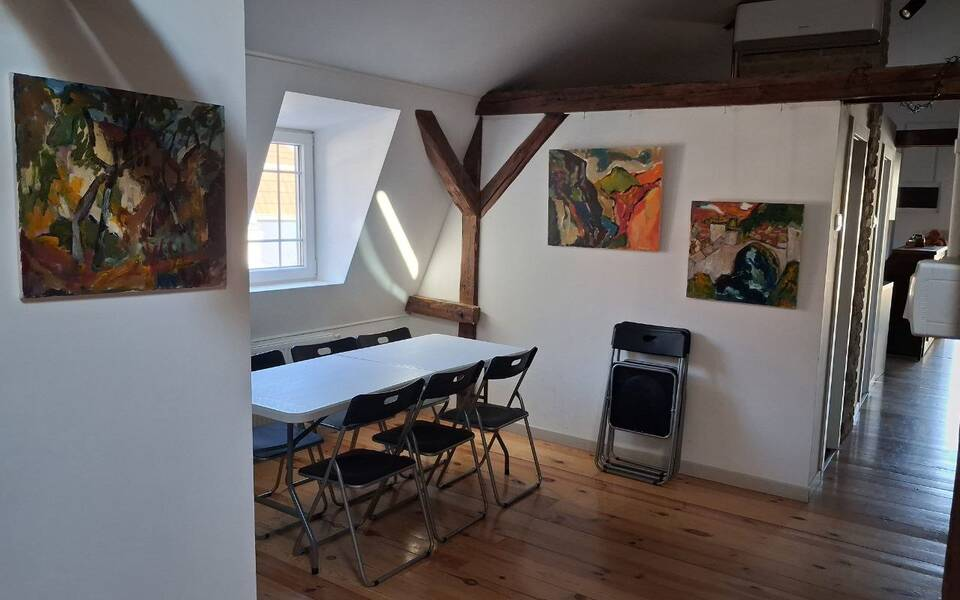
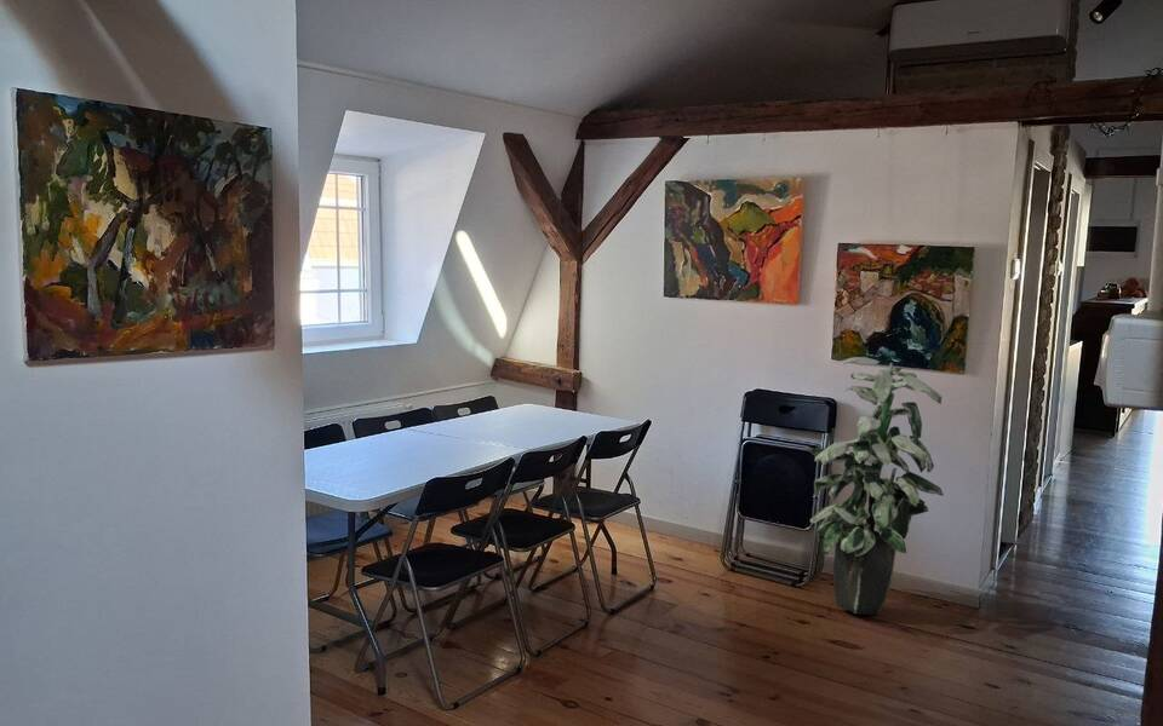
+ indoor plant (867, 483)
